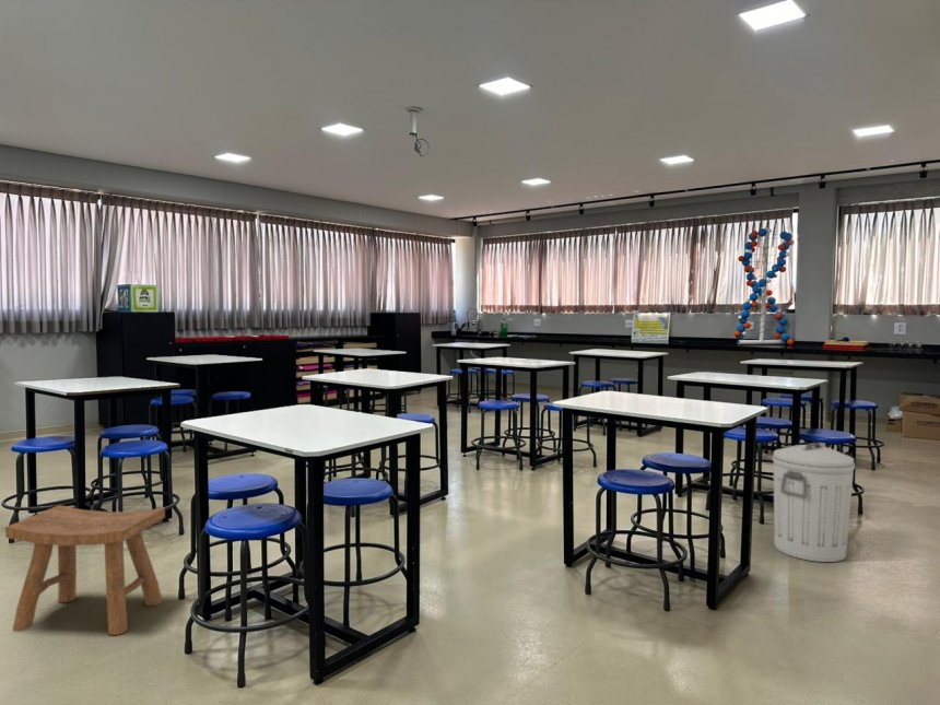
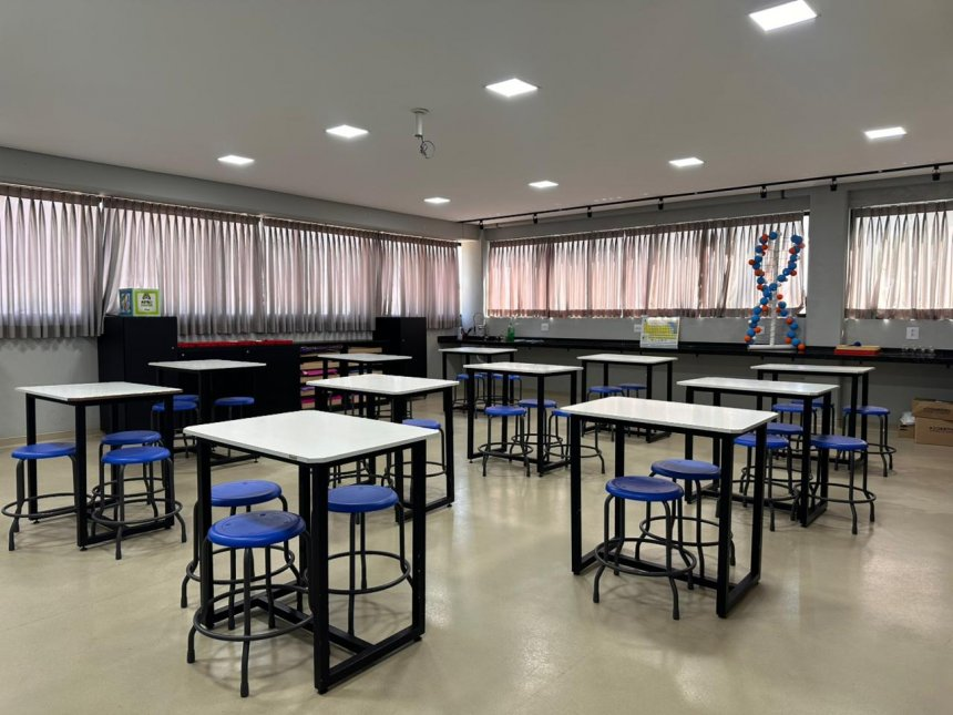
- stool (75, 565)
- trash can (811, 496)
